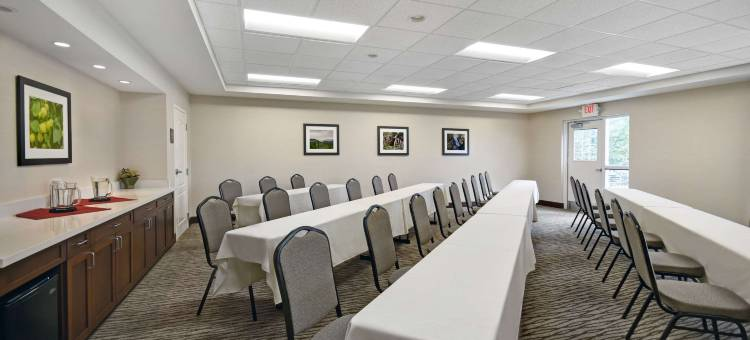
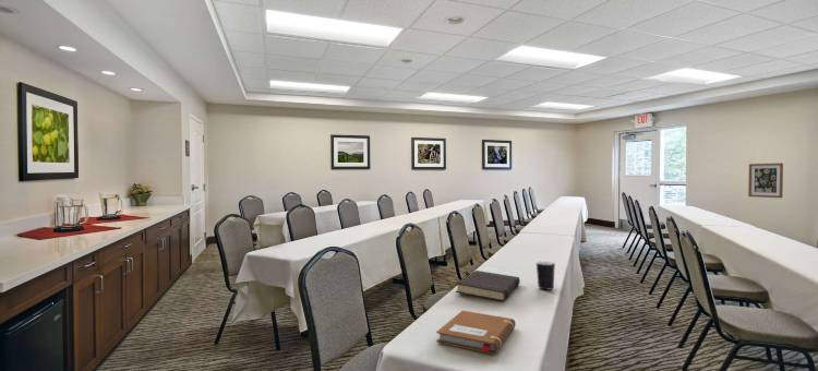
+ notebook (477, 331)
+ mug (545, 274)
+ book (489, 284)
+ wall art (765, 180)
